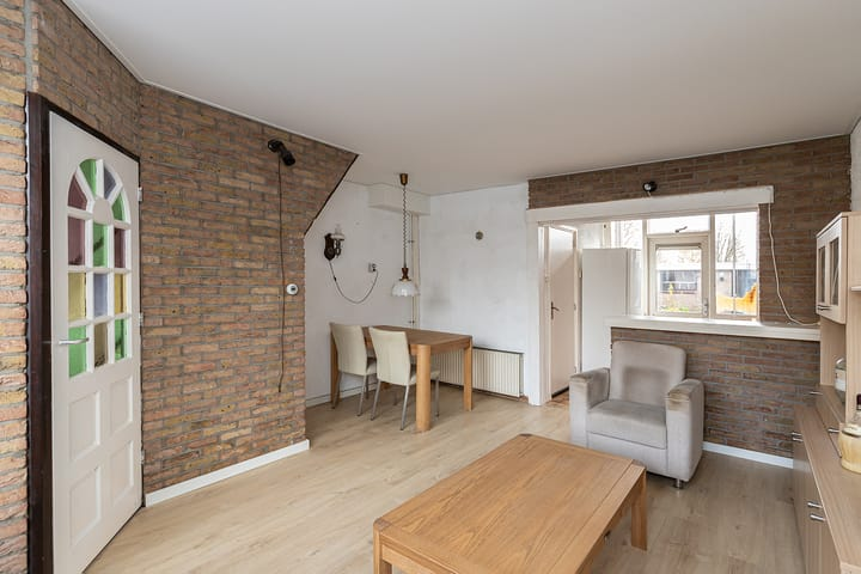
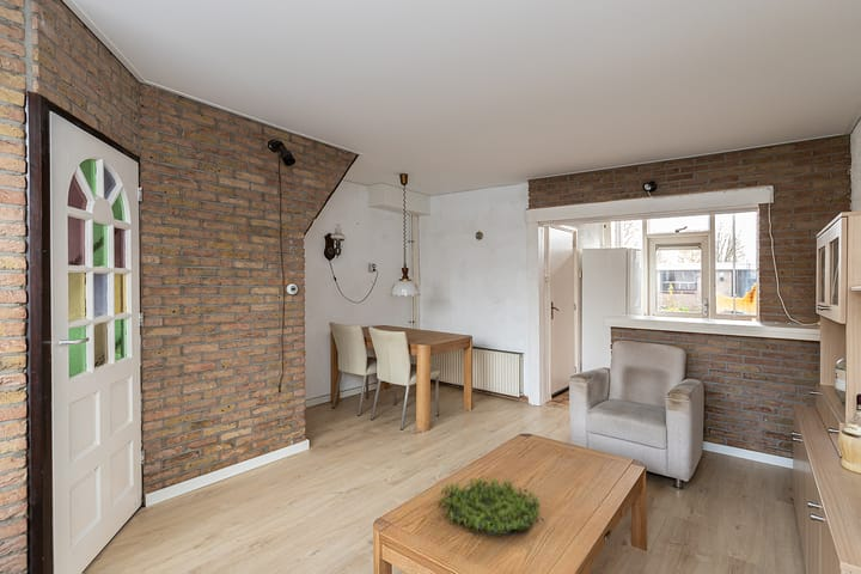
+ plant (490, 502)
